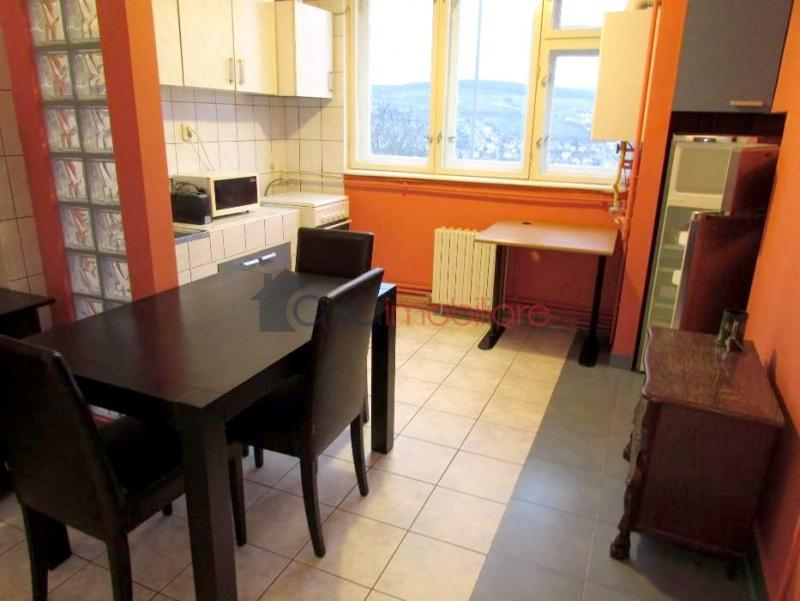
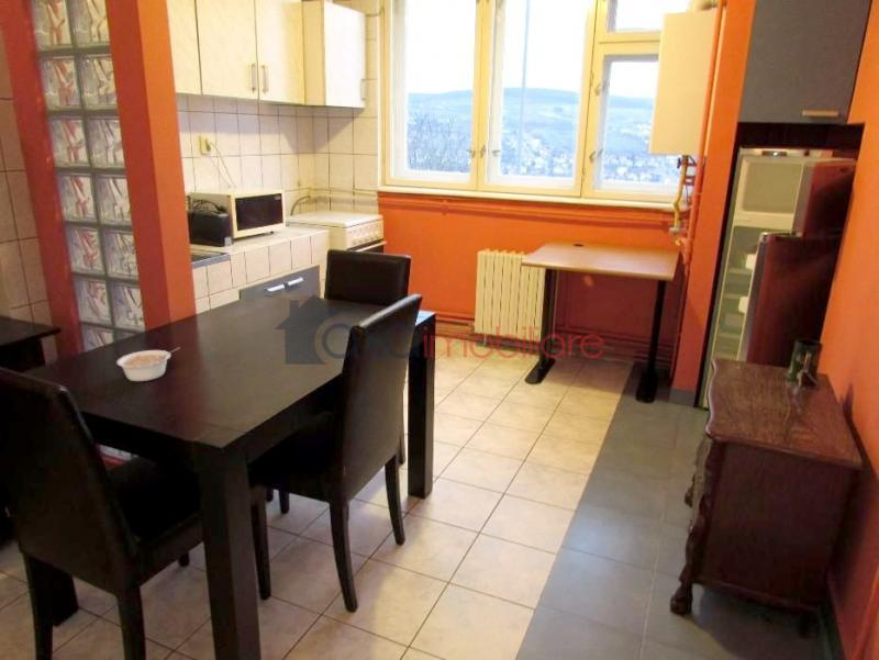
+ legume (146, 363)
